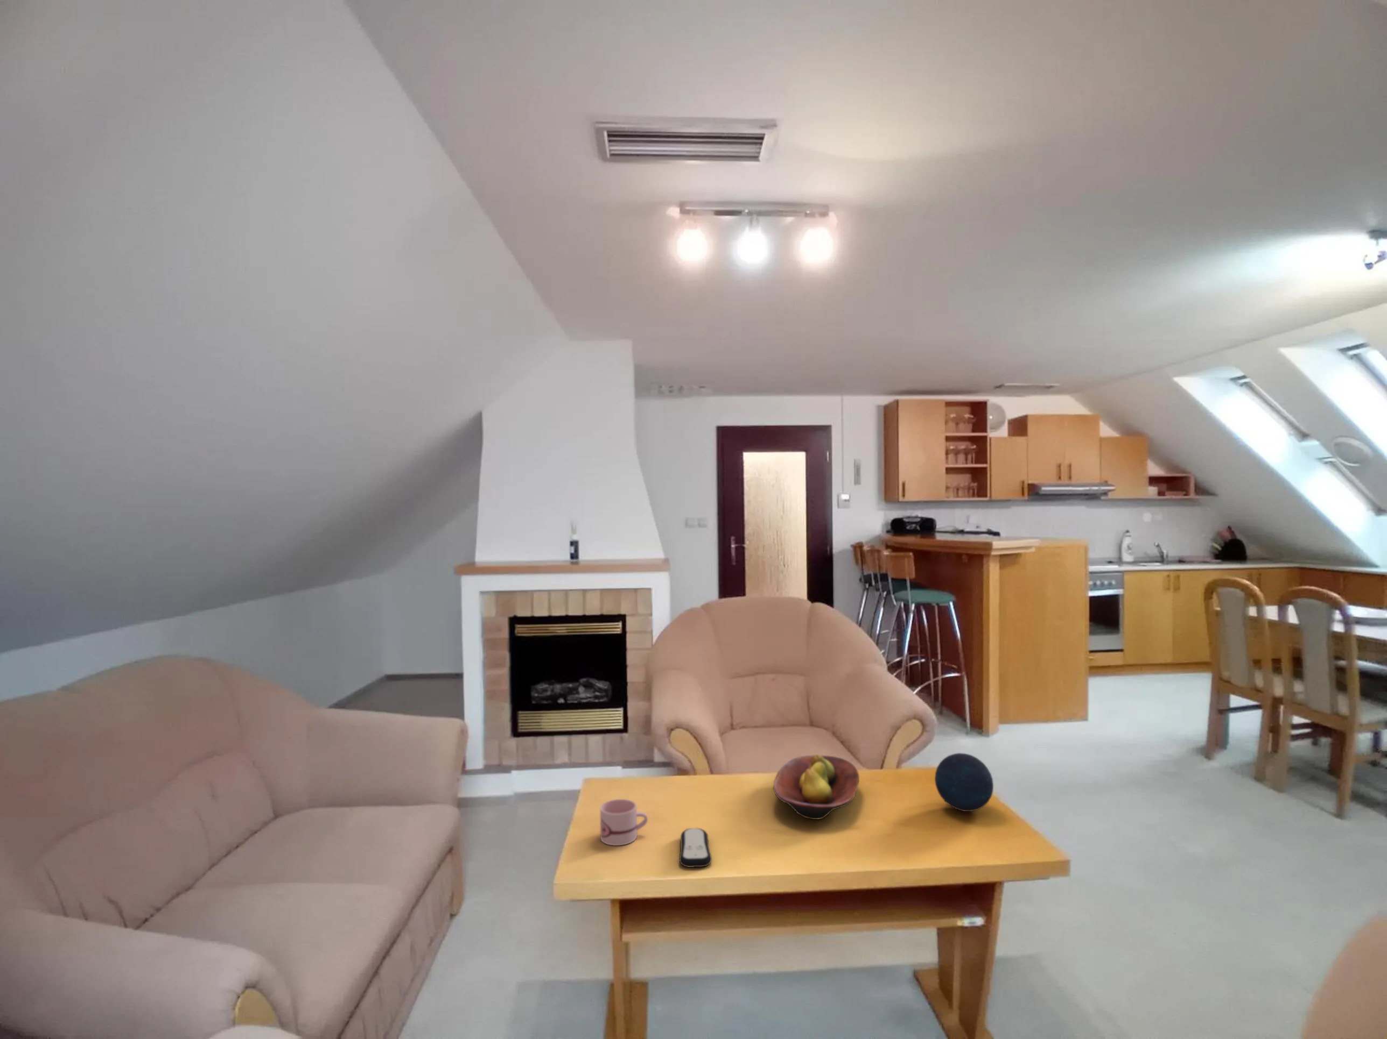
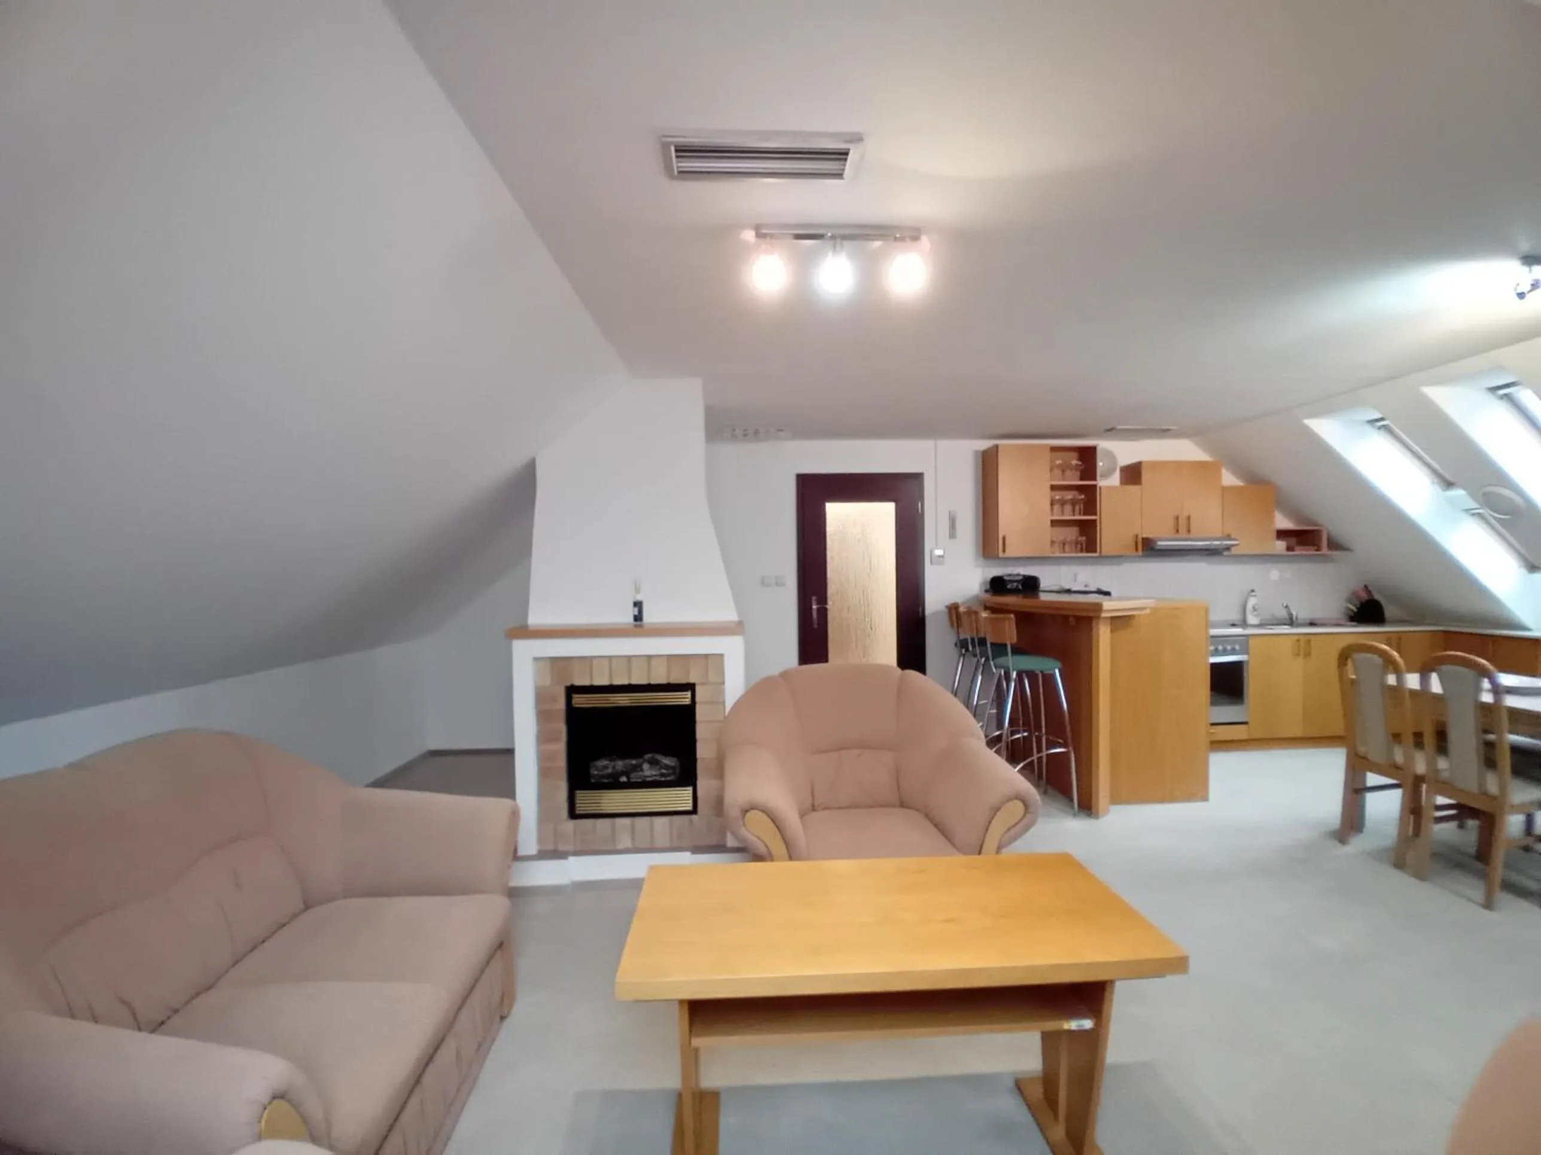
- fruit bowl (817, 780)
- remote control (695, 846)
- decorative orb (963, 781)
- mug (624, 821)
